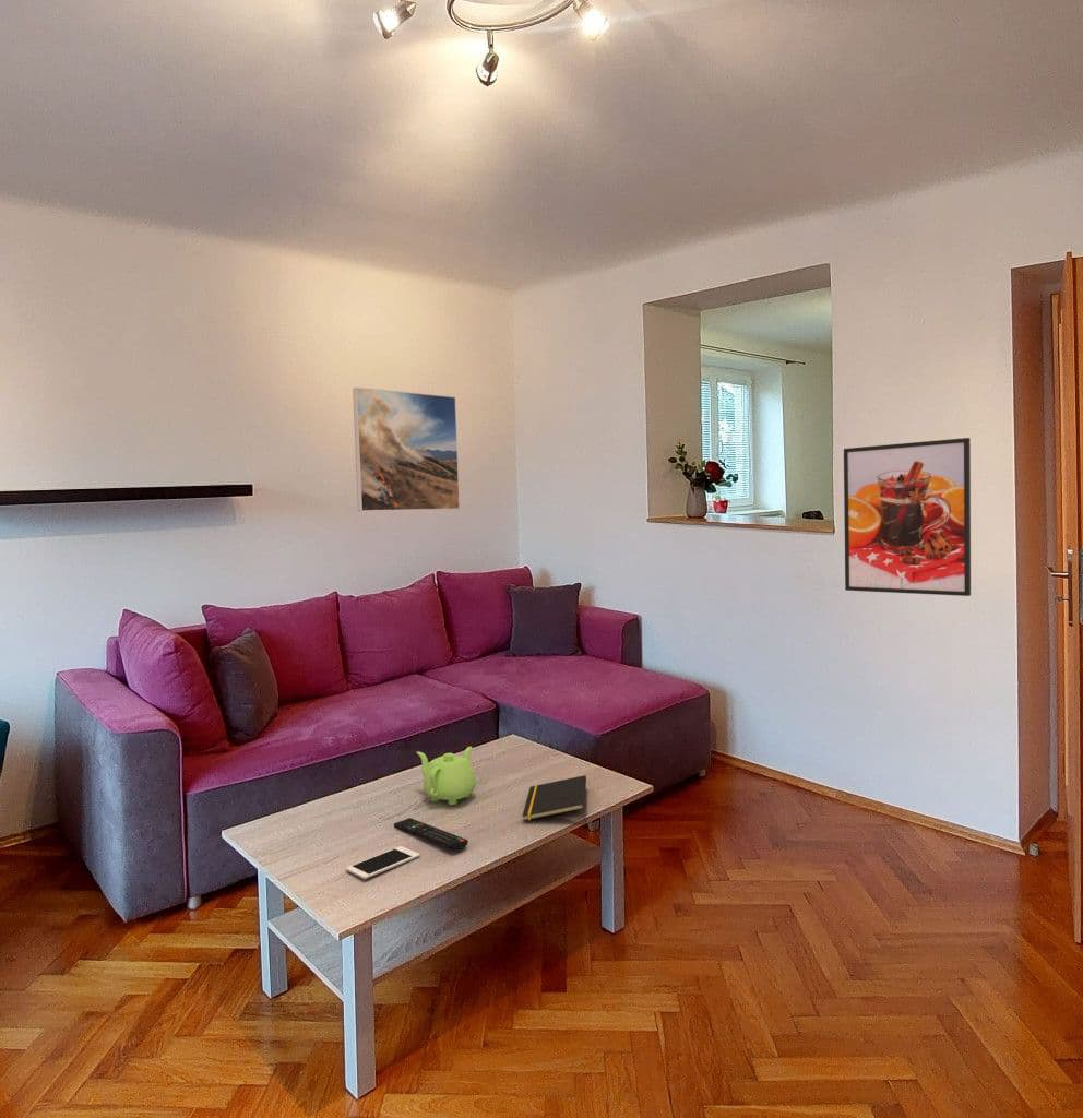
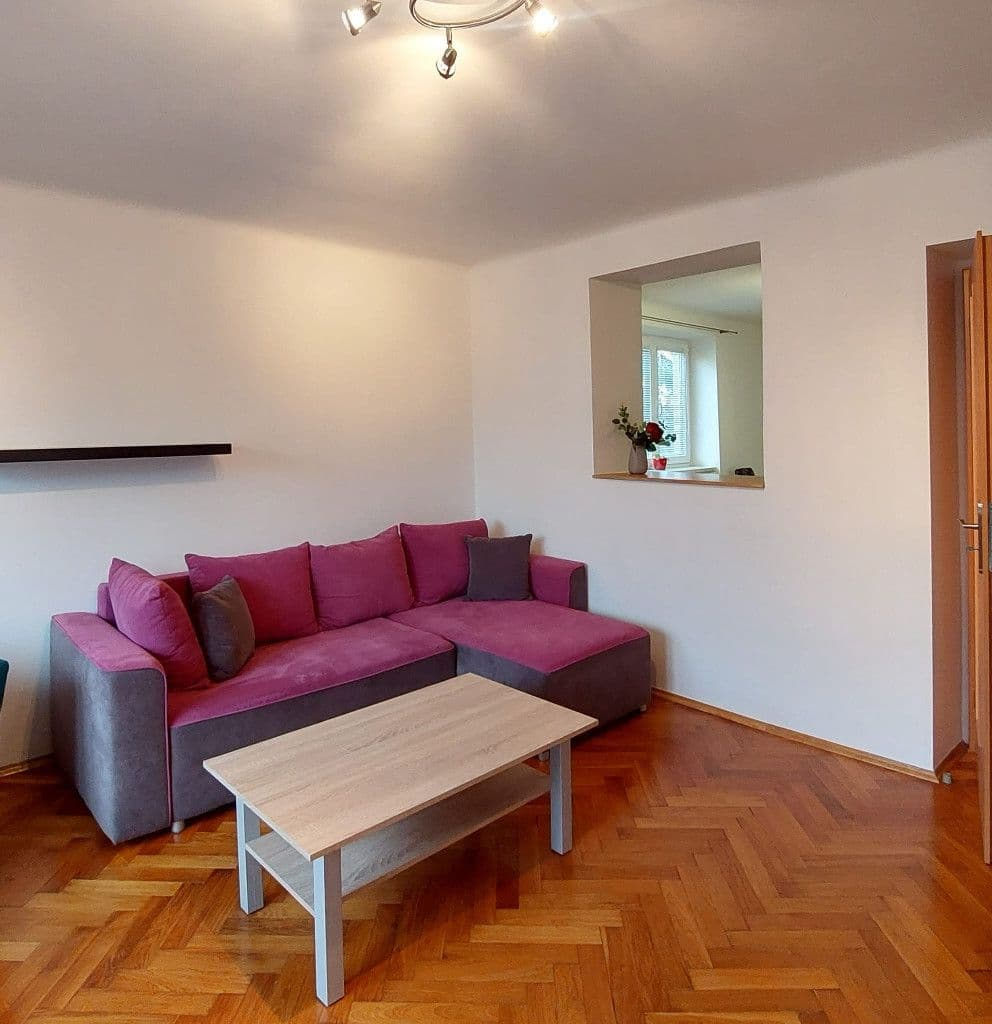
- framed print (408, 451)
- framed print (904, 519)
- teapot (445, 773)
- notepad (556, 797)
- remote control (430, 834)
- cell phone (383, 861)
